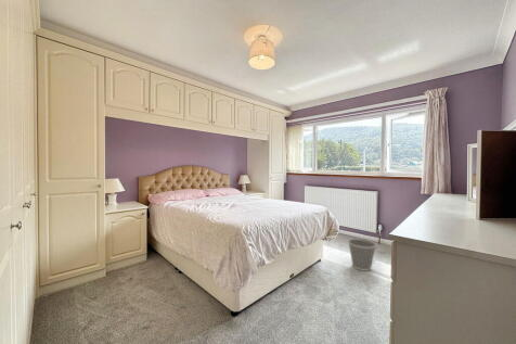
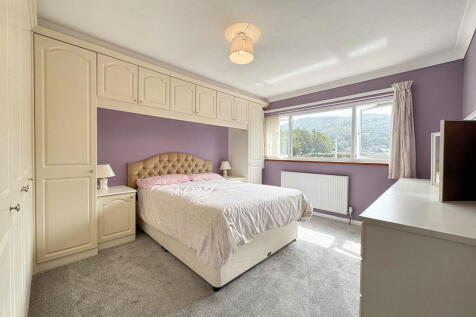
- wastebasket (361, 254)
